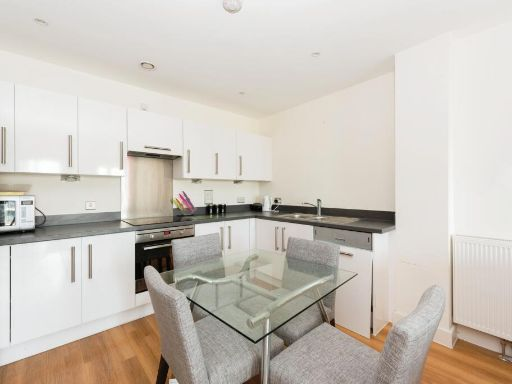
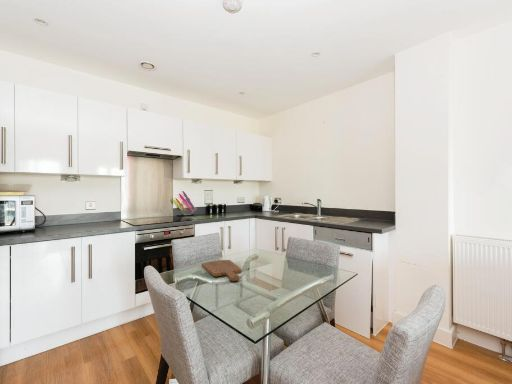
+ cutting board (224, 269)
